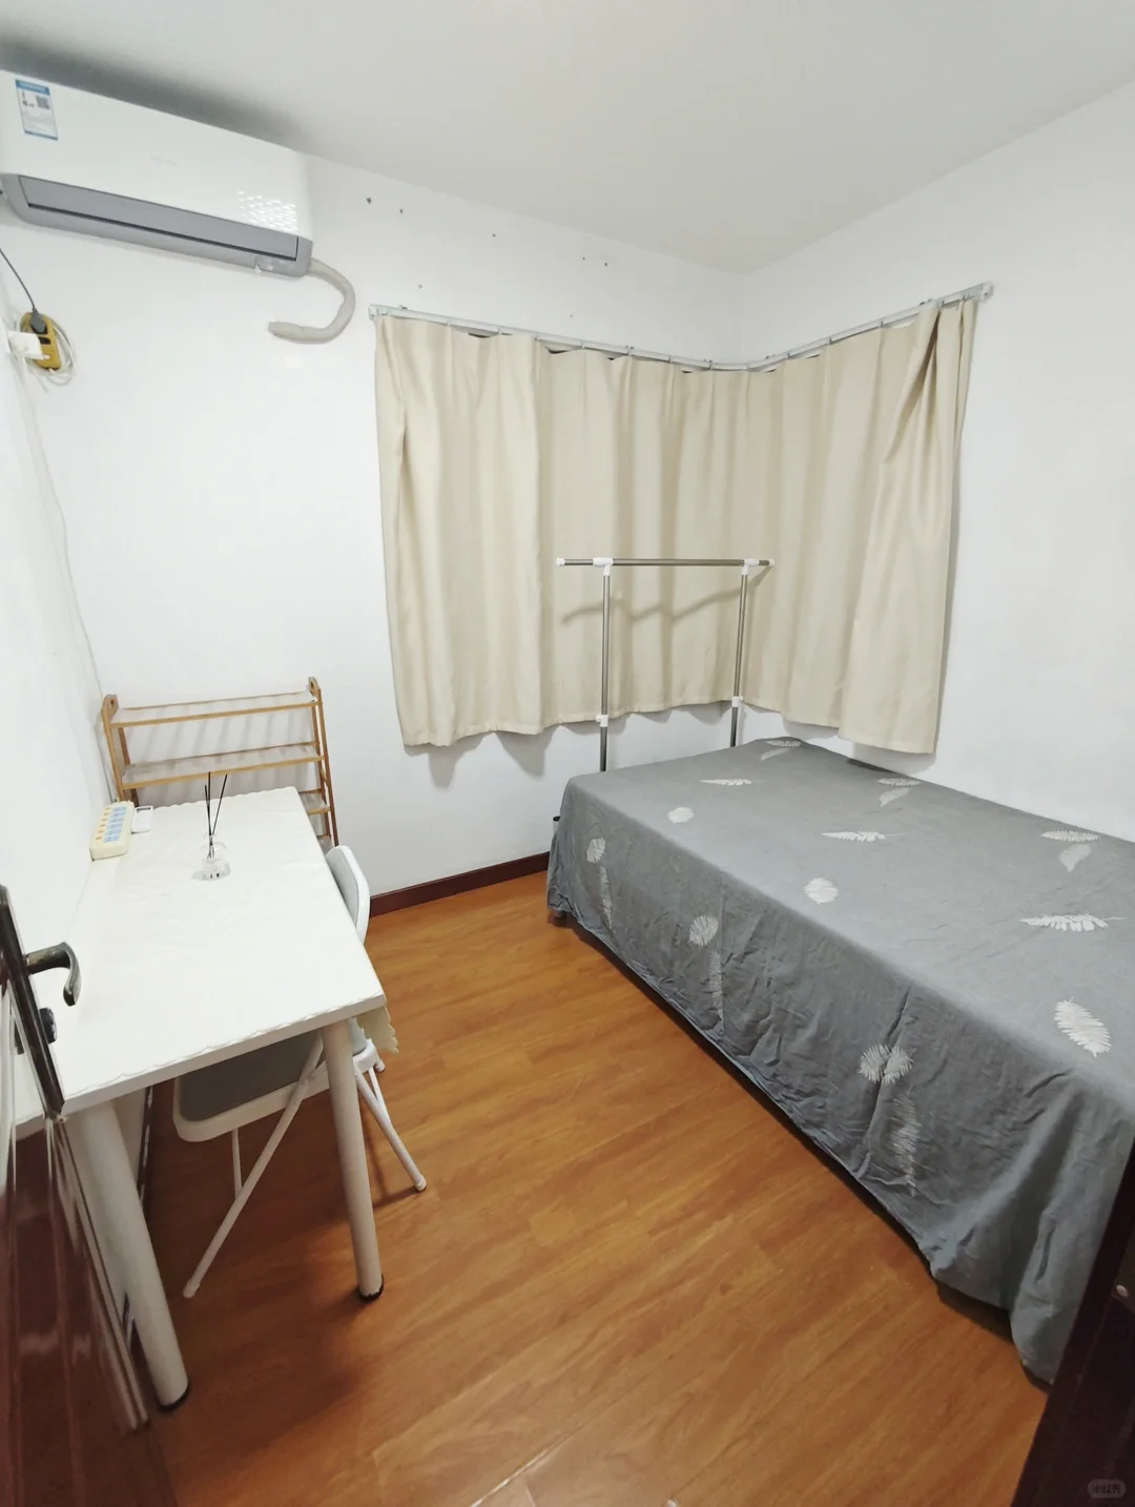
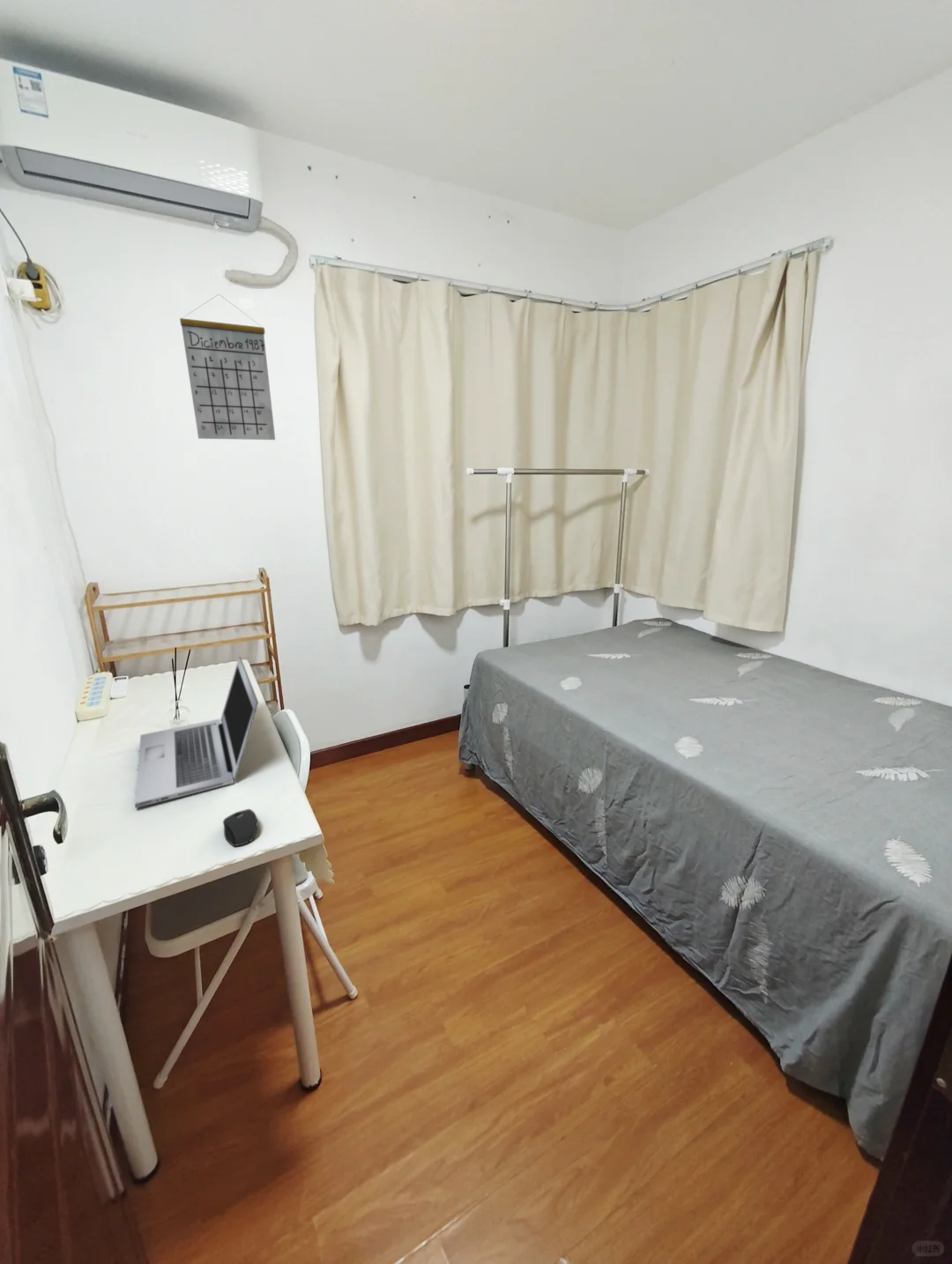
+ laptop (195, 724)
+ mouse (240, 824)
+ calendar (229, 368)
